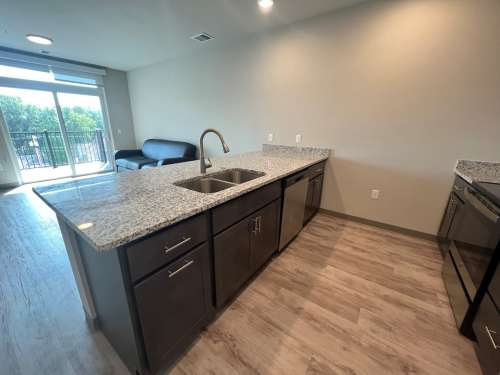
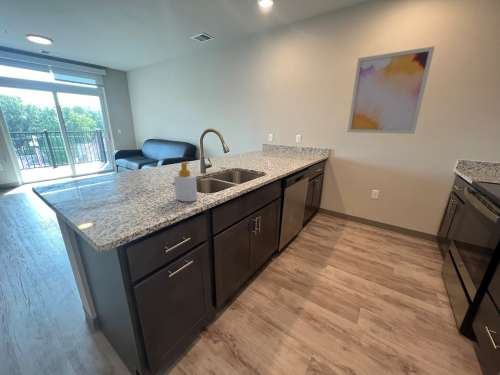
+ wall art (385, 95)
+ soap bottle (185, 181)
